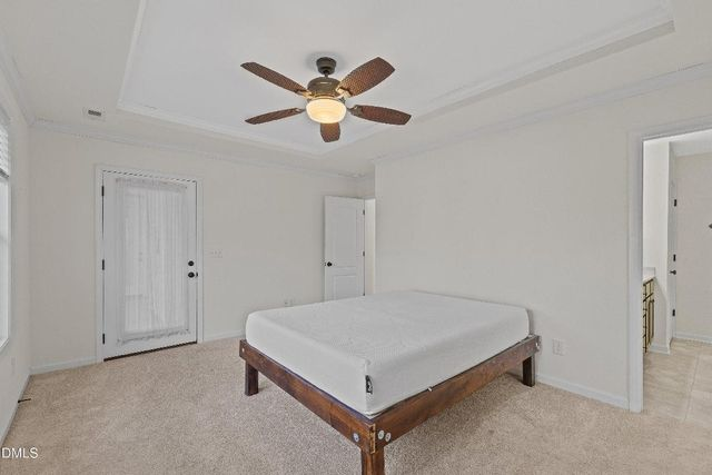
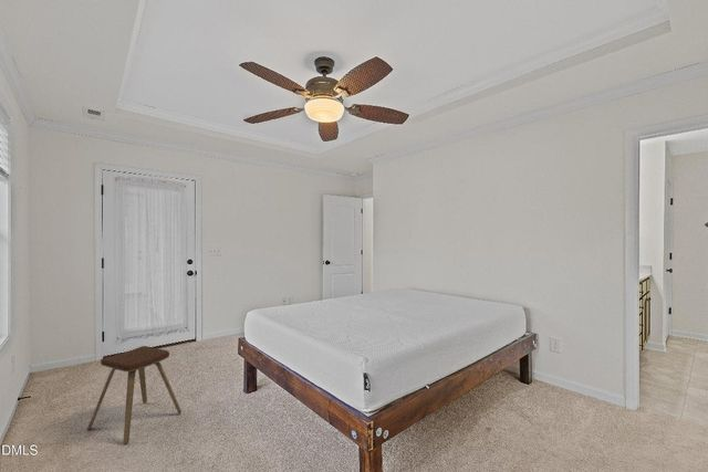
+ music stool (133, 388)
